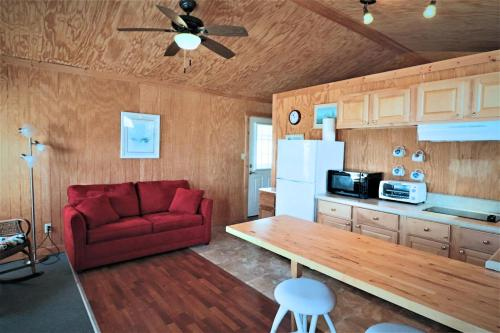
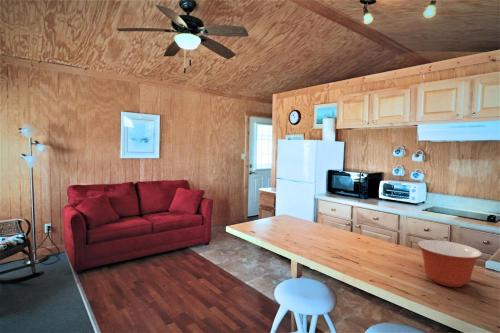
+ mixing bowl (447, 264)
